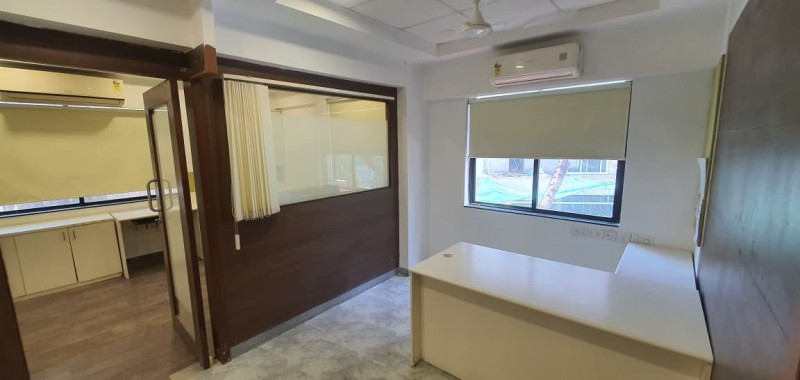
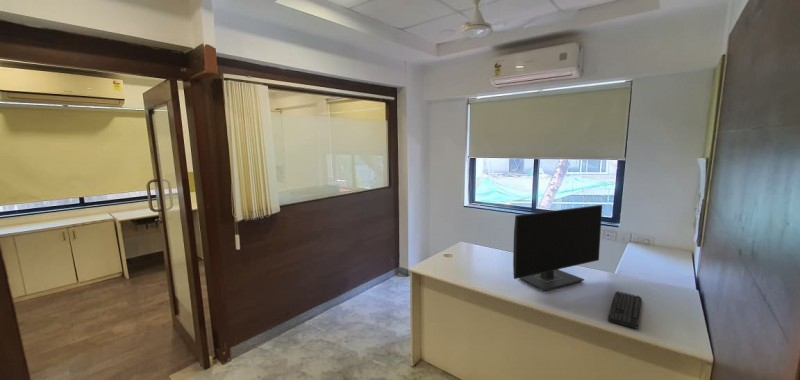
+ keyboard (625, 307)
+ monitor (551, 244)
